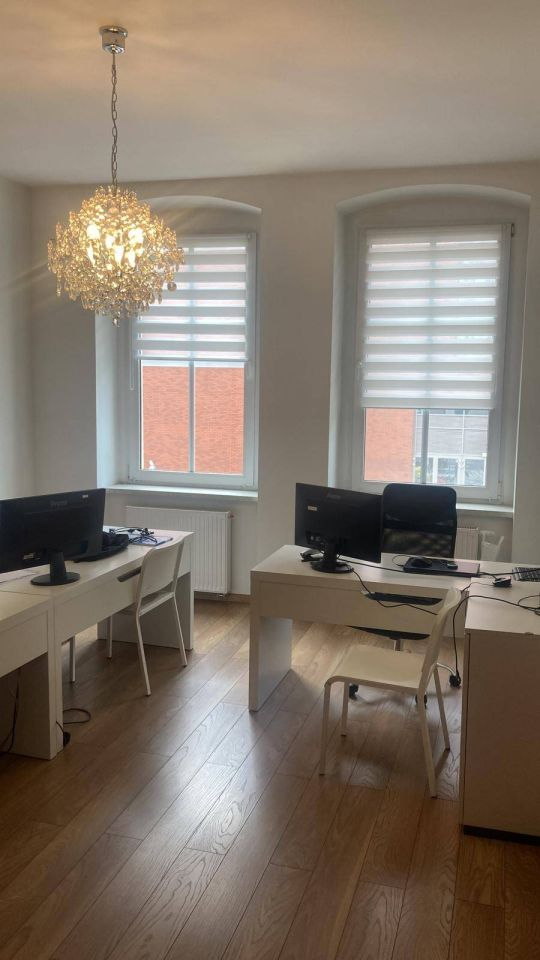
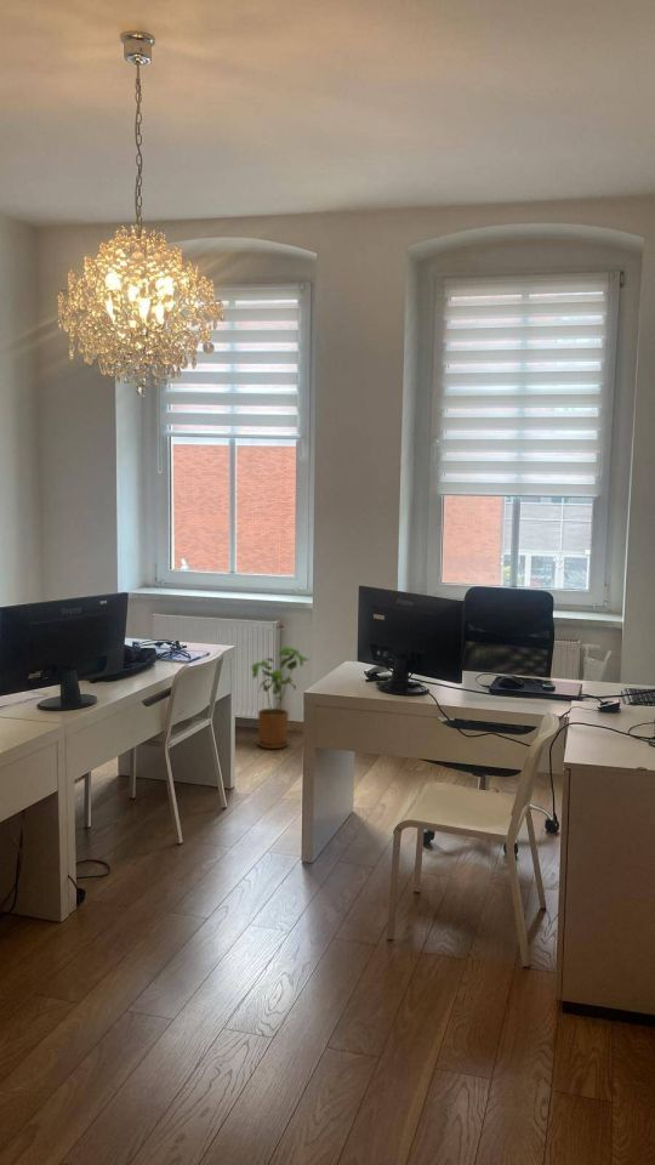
+ house plant (274, 697)
